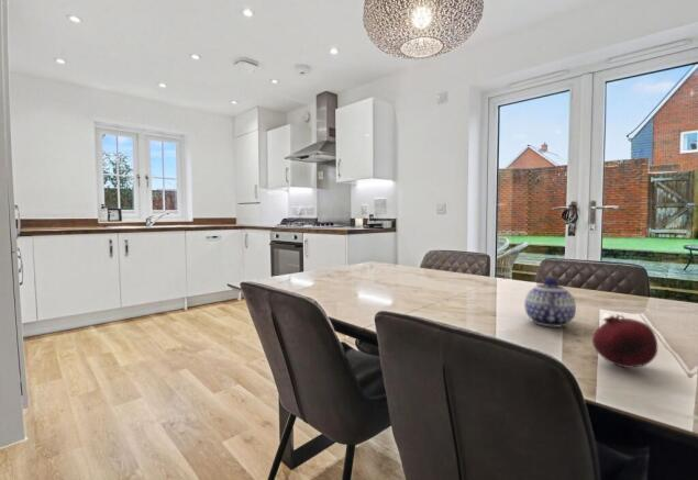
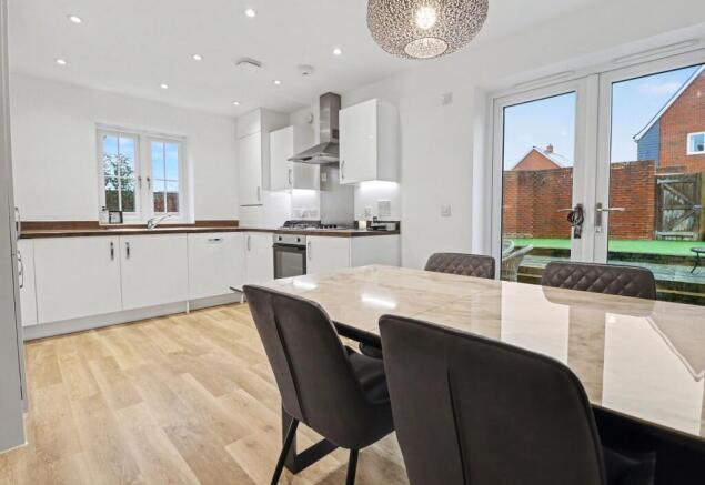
- fruit (623, 339)
- teapot (550, 300)
